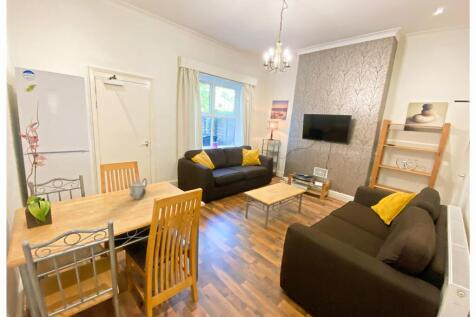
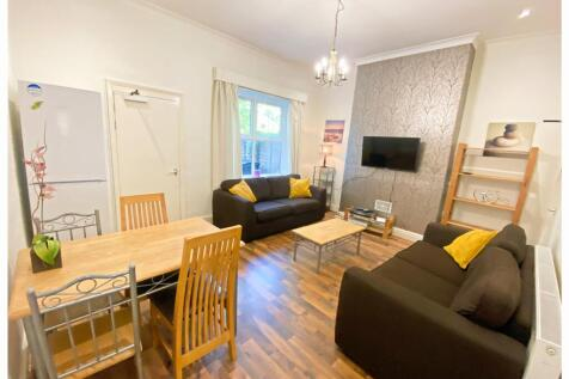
- teapot (138, 188)
